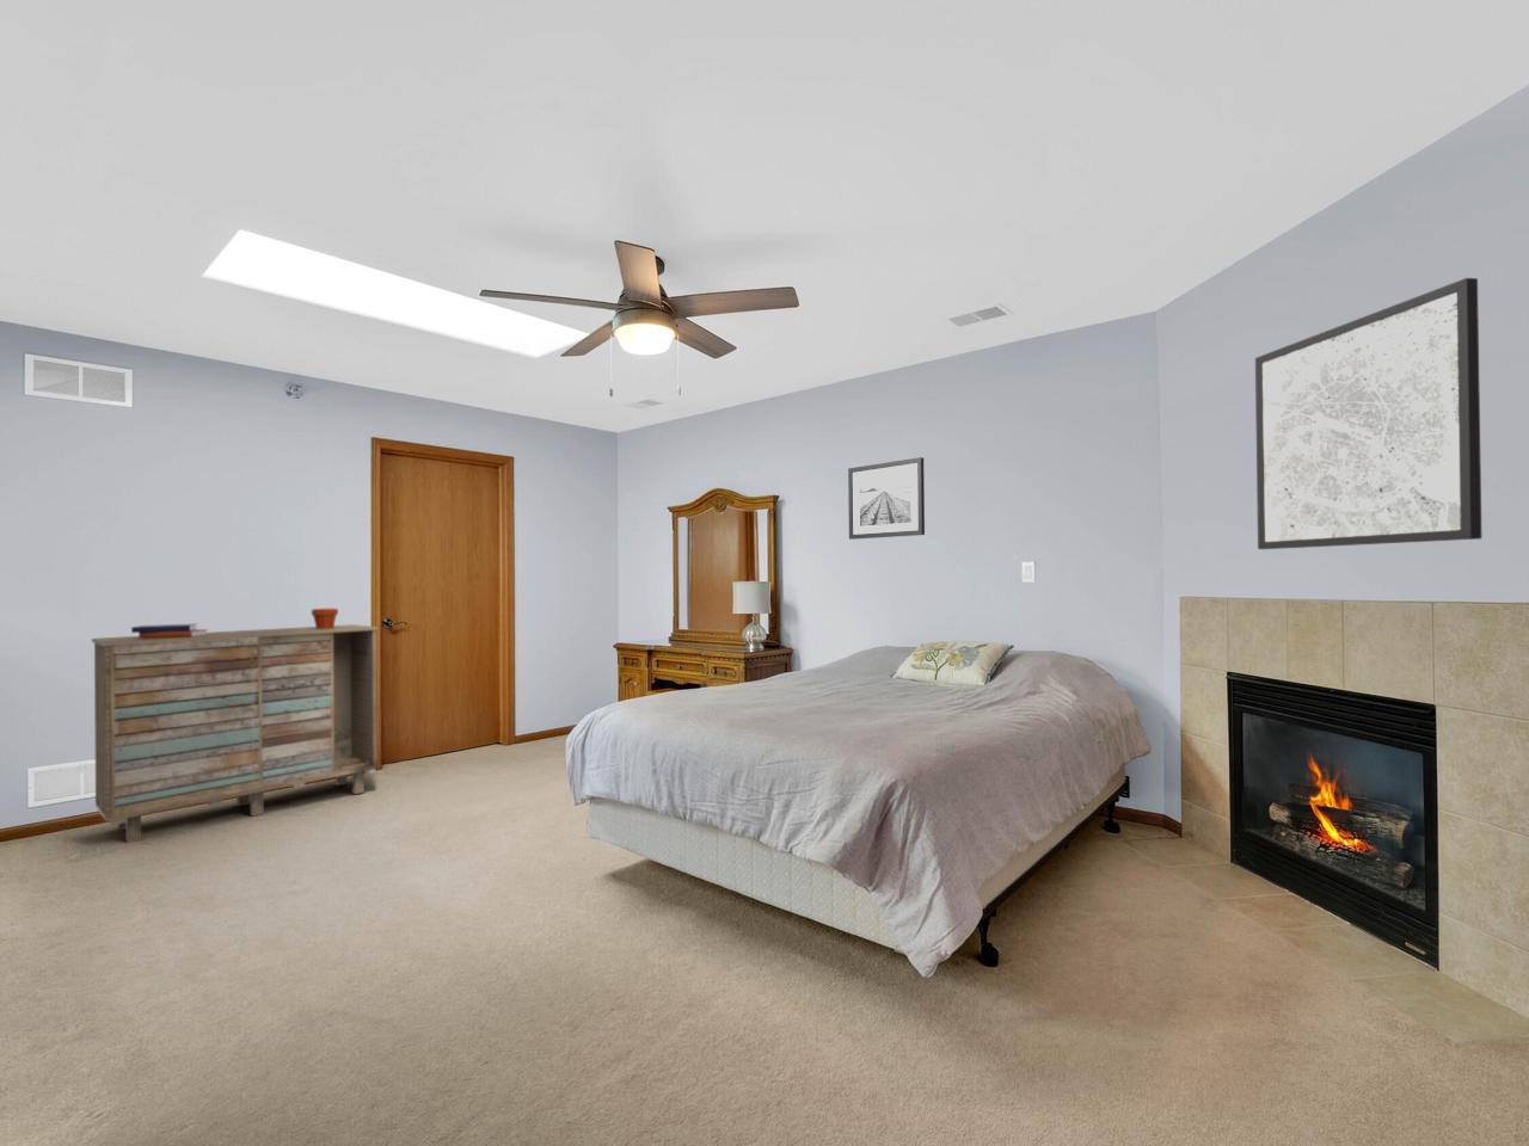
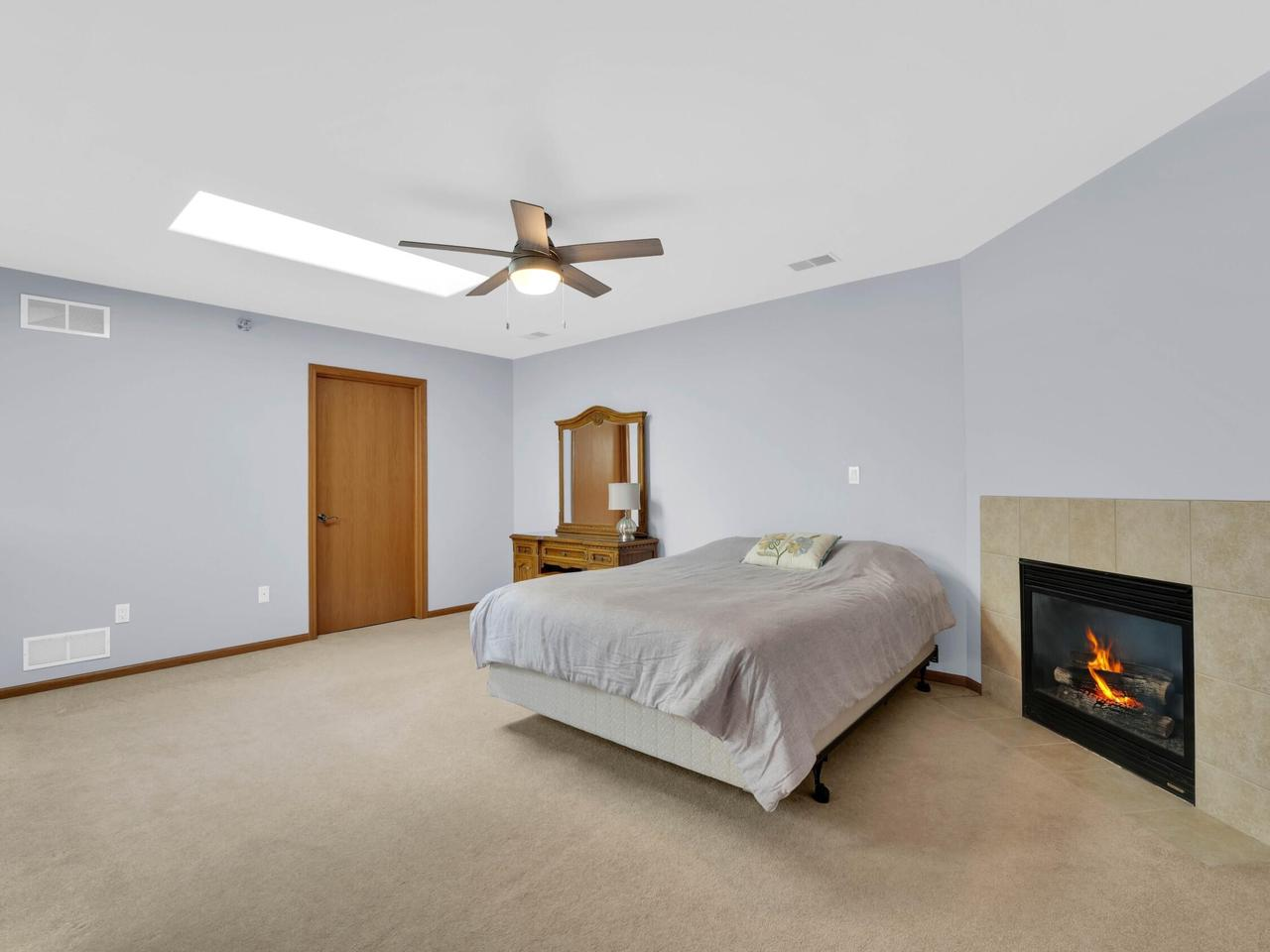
- dresser (246, 710)
- wall art (884, 501)
- wall art (1350, 433)
